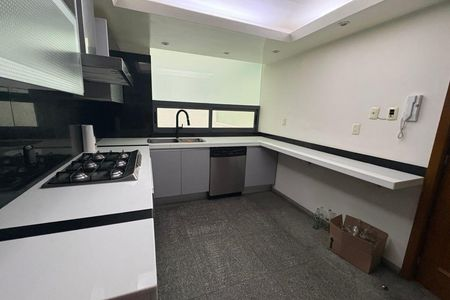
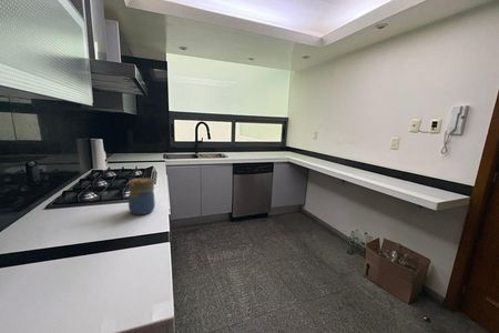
+ jar (140, 194)
